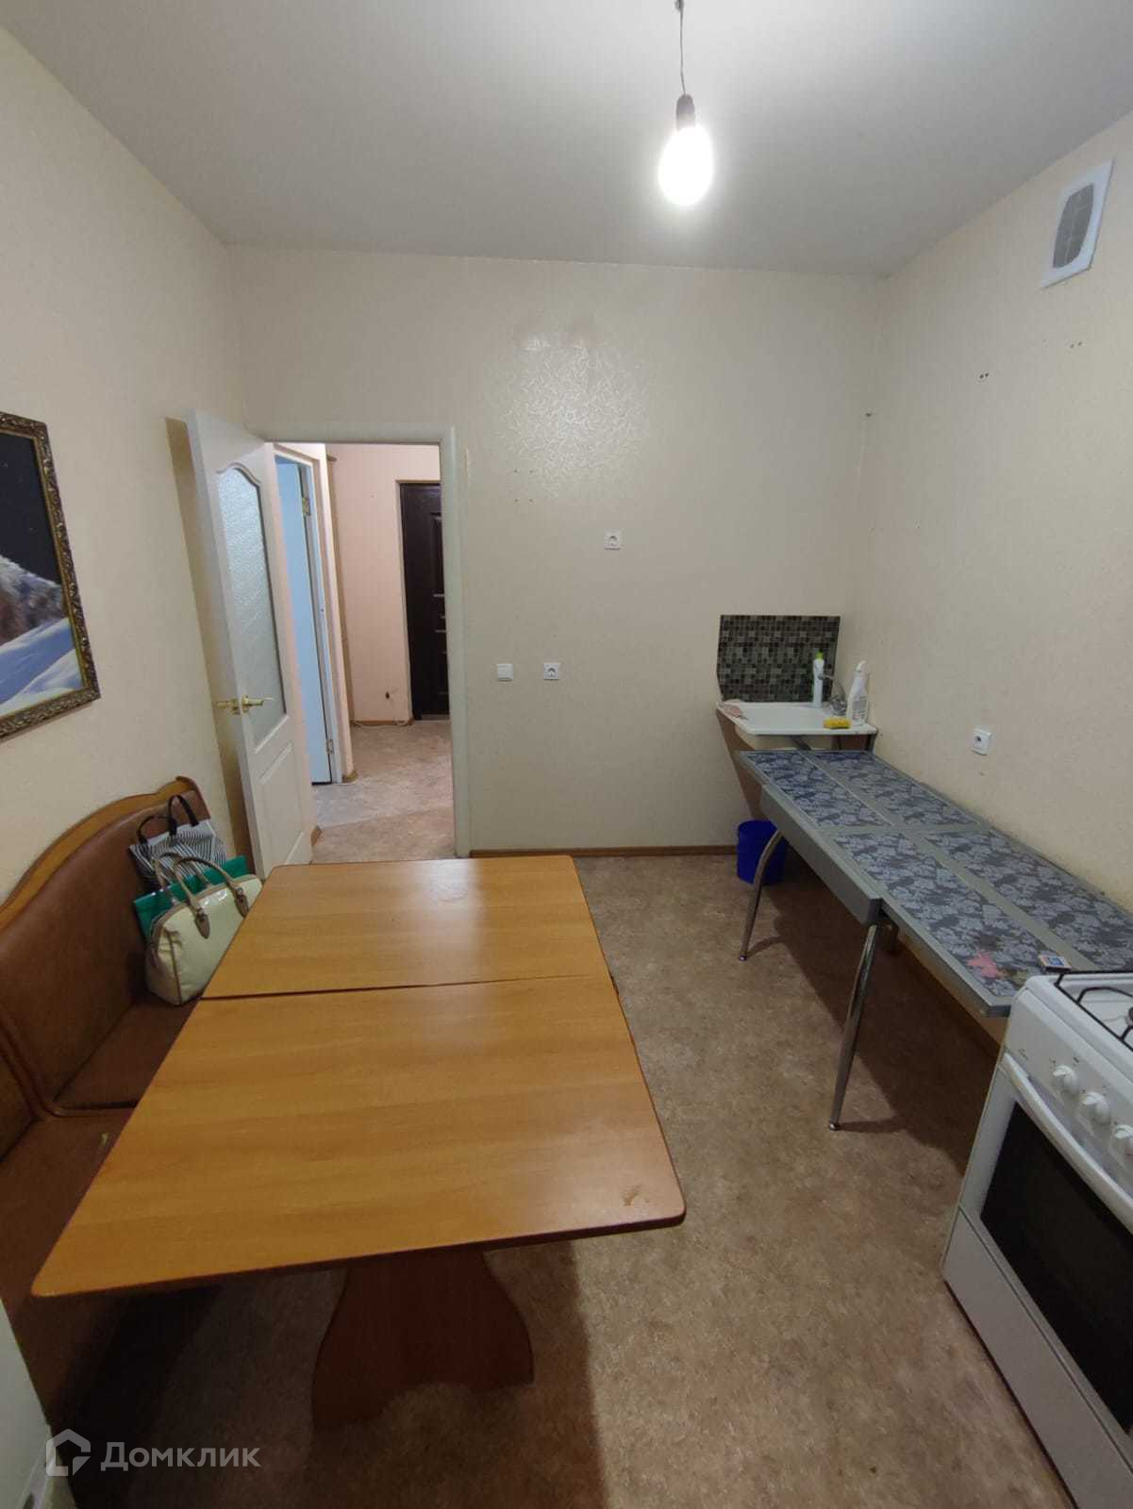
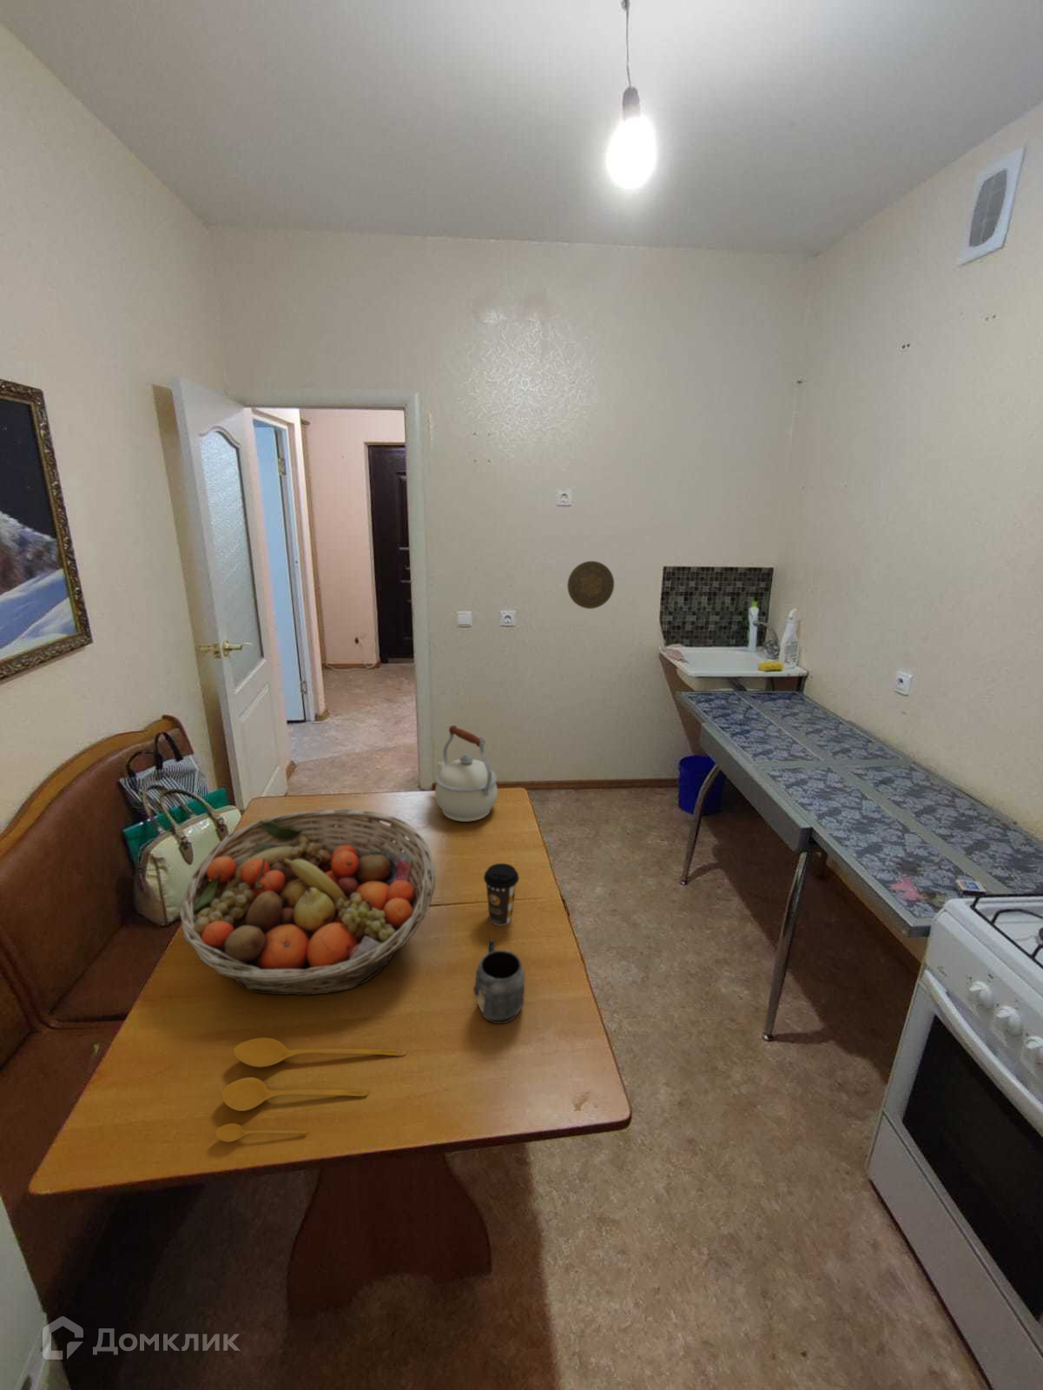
+ kettle (462, 770)
+ fruit basket (314, 897)
+ coffee cup (501, 895)
+ spoon (312, 1090)
+ mug (496, 979)
+ decorative plate (591, 584)
